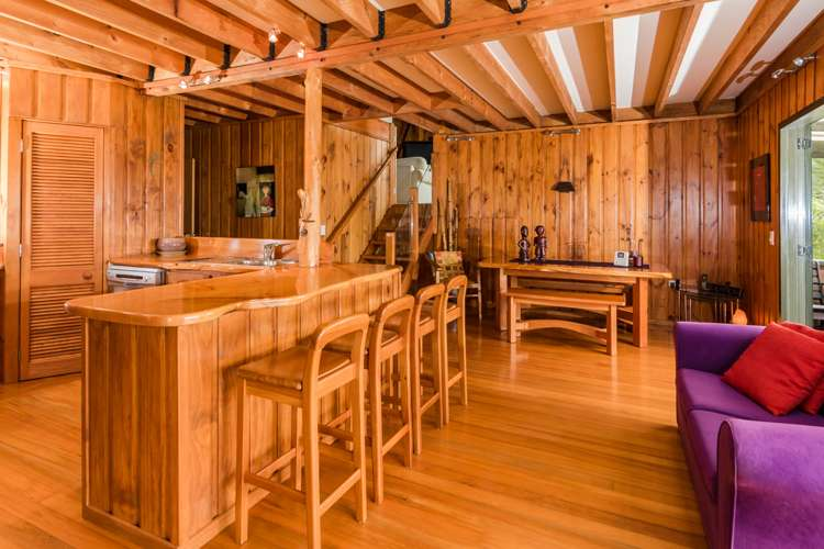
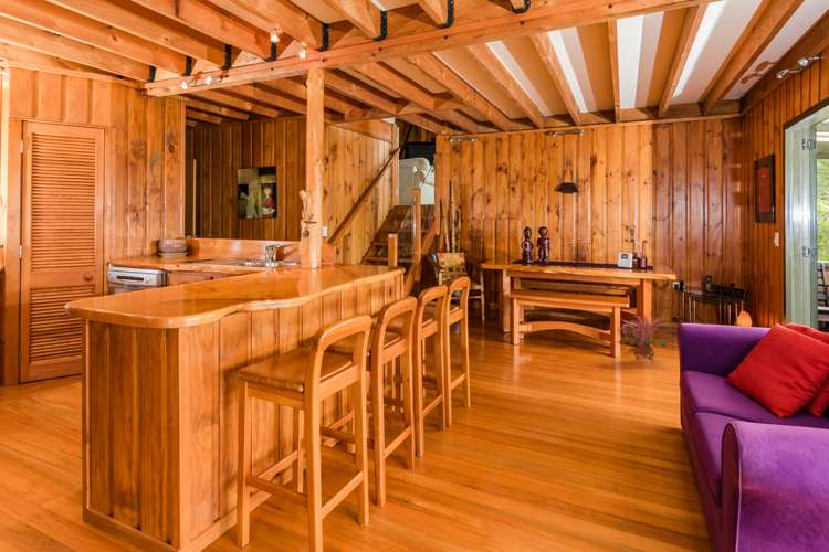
+ decorative plant (642, 338)
